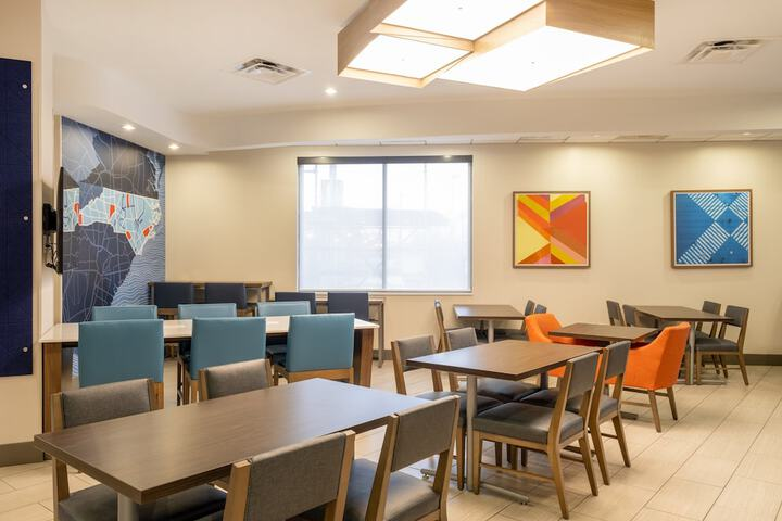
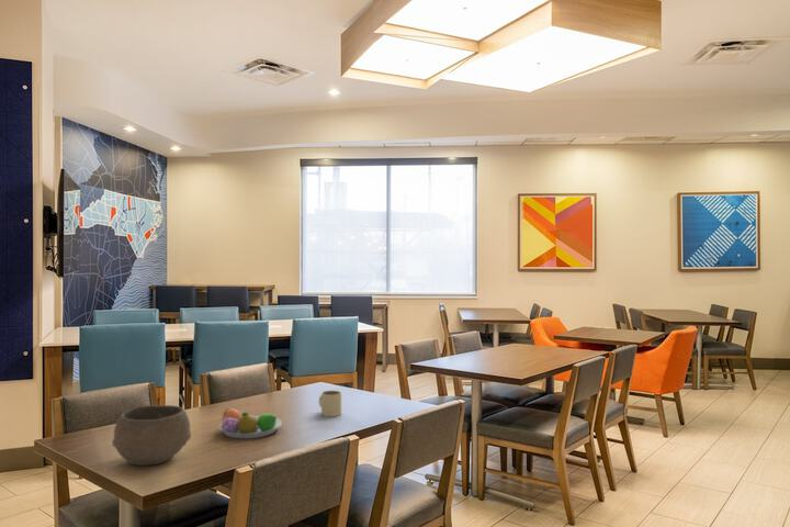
+ fruit bowl (251, 418)
+ mug (328, 402)
+ bowl (153, 435)
